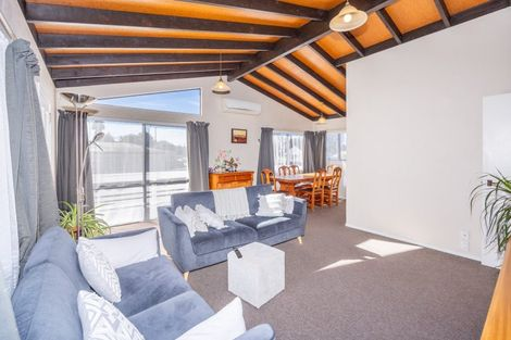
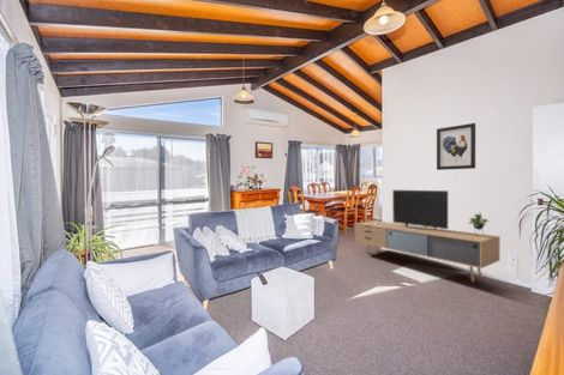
+ media console (416, 228)
+ wall art (455, 147)
